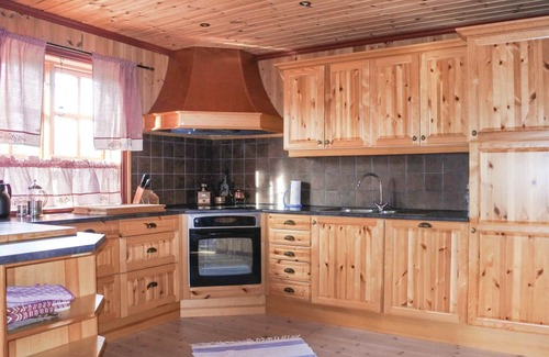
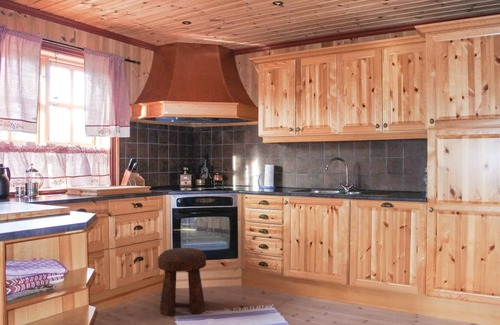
+ stool (188, 279)
